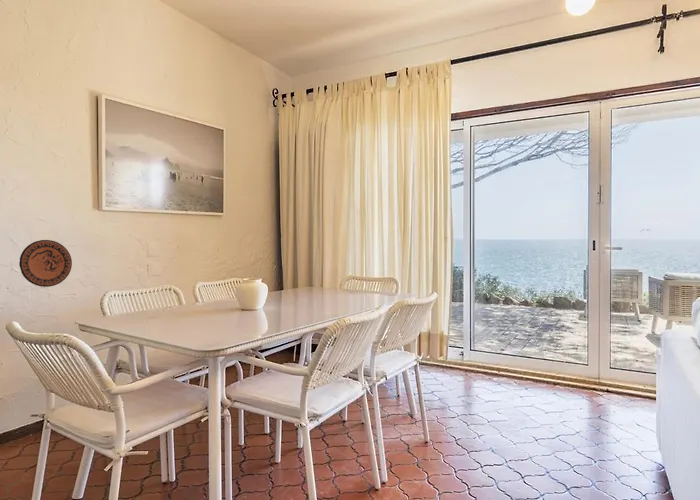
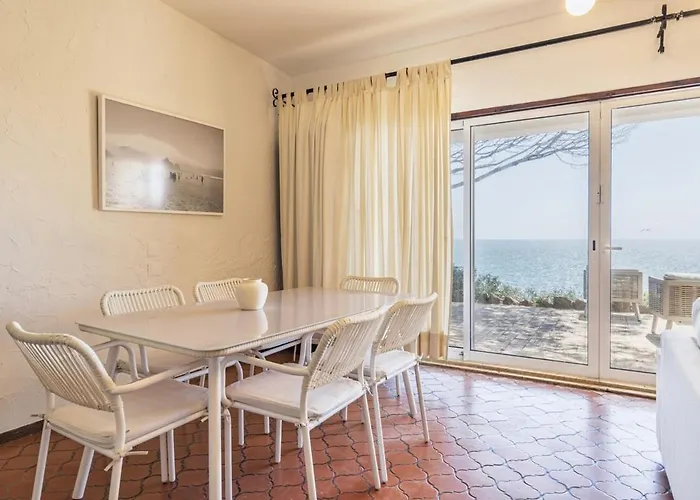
- decorative plate (46, 263)
